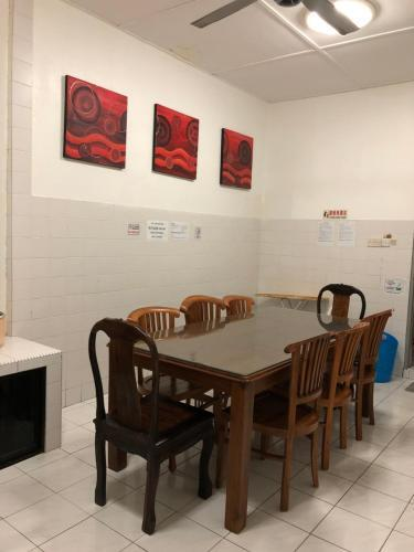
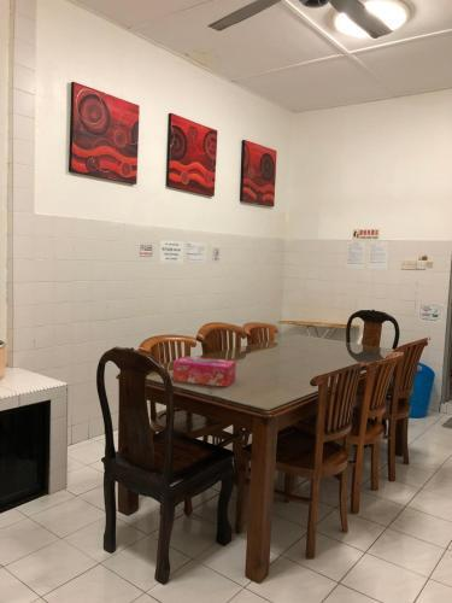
+ tissue box (204, 370)
